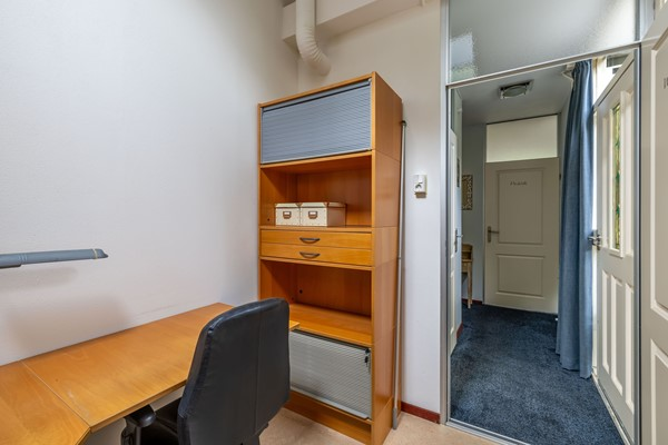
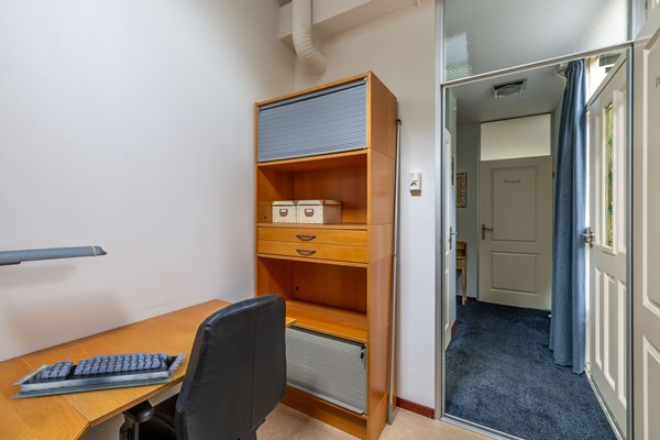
+ computer keyboard (107, 370)
